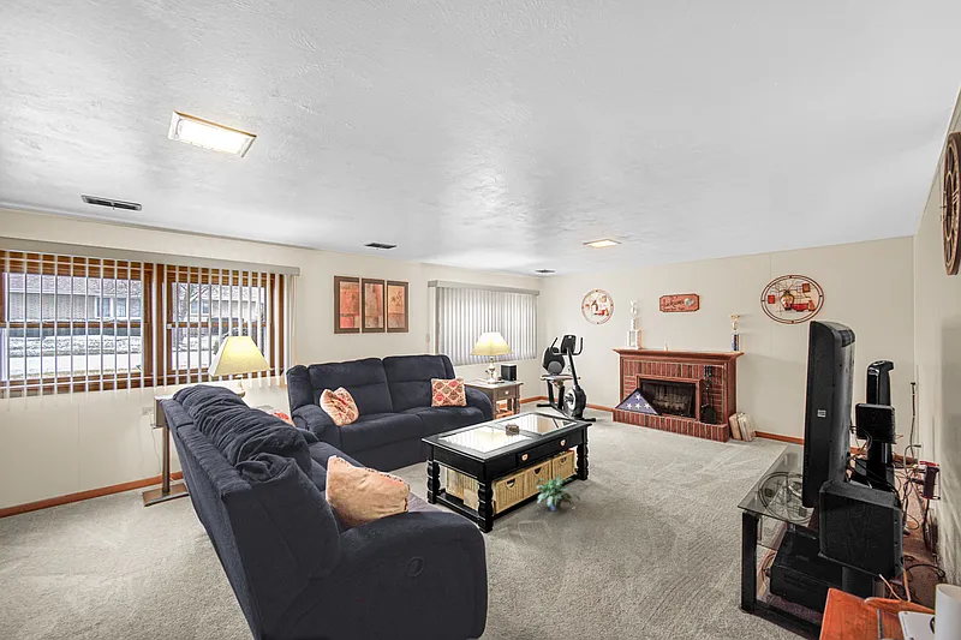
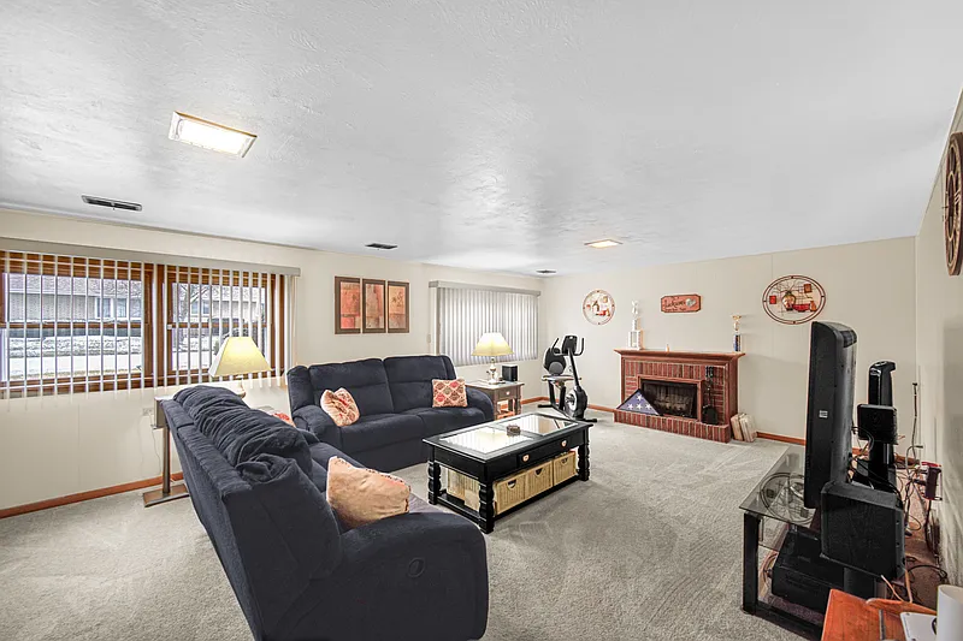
- potted plant (554, 492)
